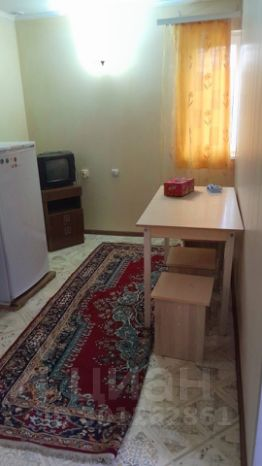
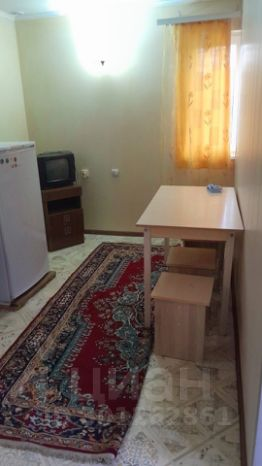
- tissue box (179, 186)
